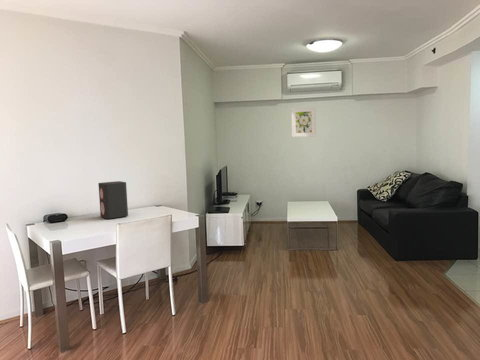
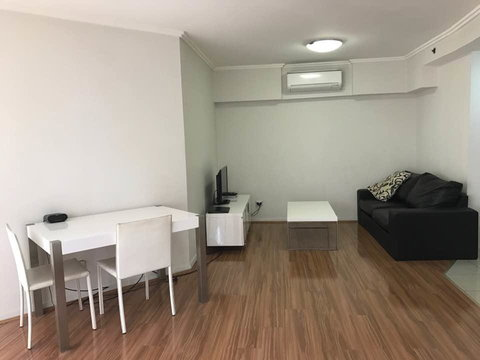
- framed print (303, 122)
- speaker (113, 199)
